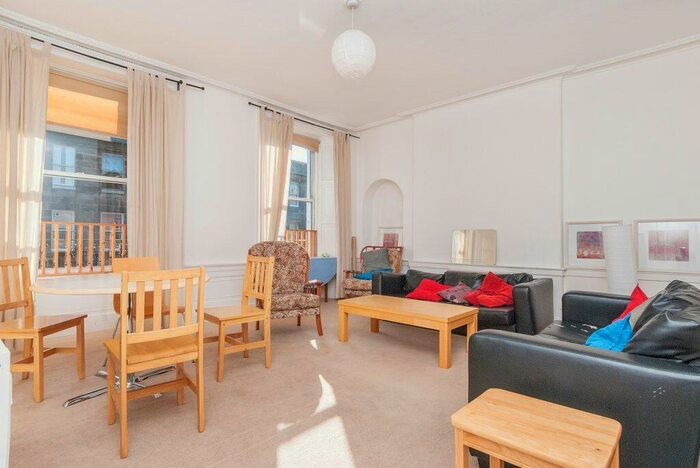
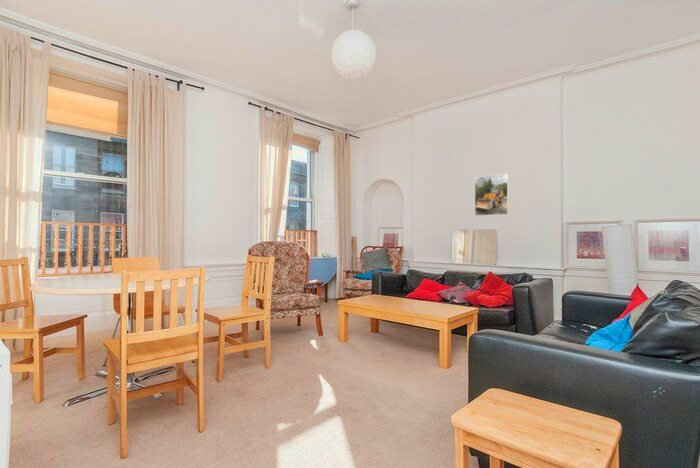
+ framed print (491, 195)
